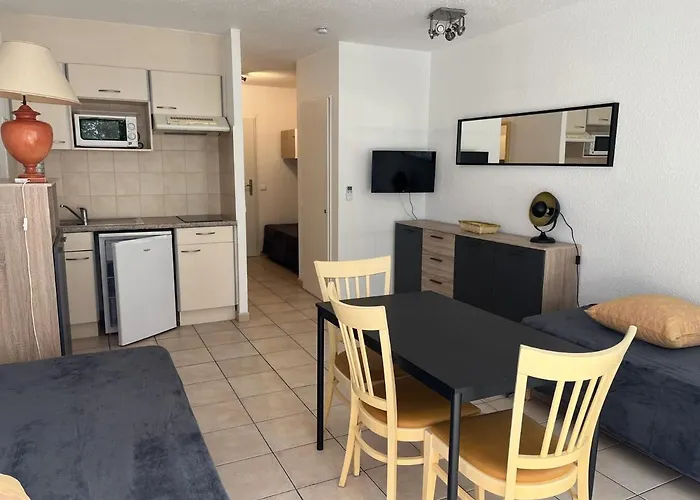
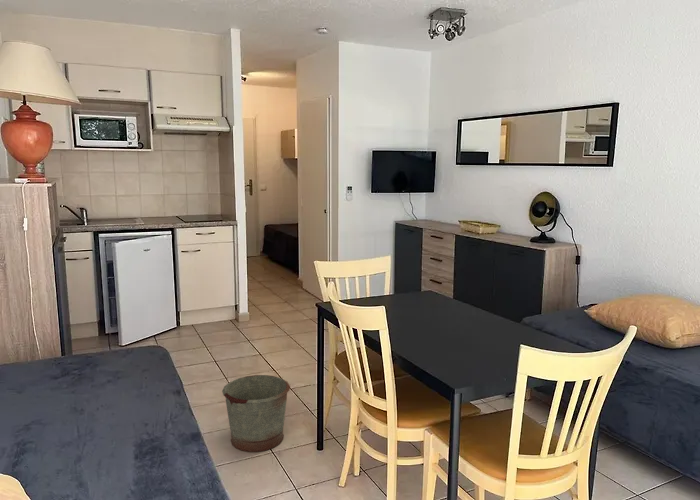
+ bucket (257, 412)
